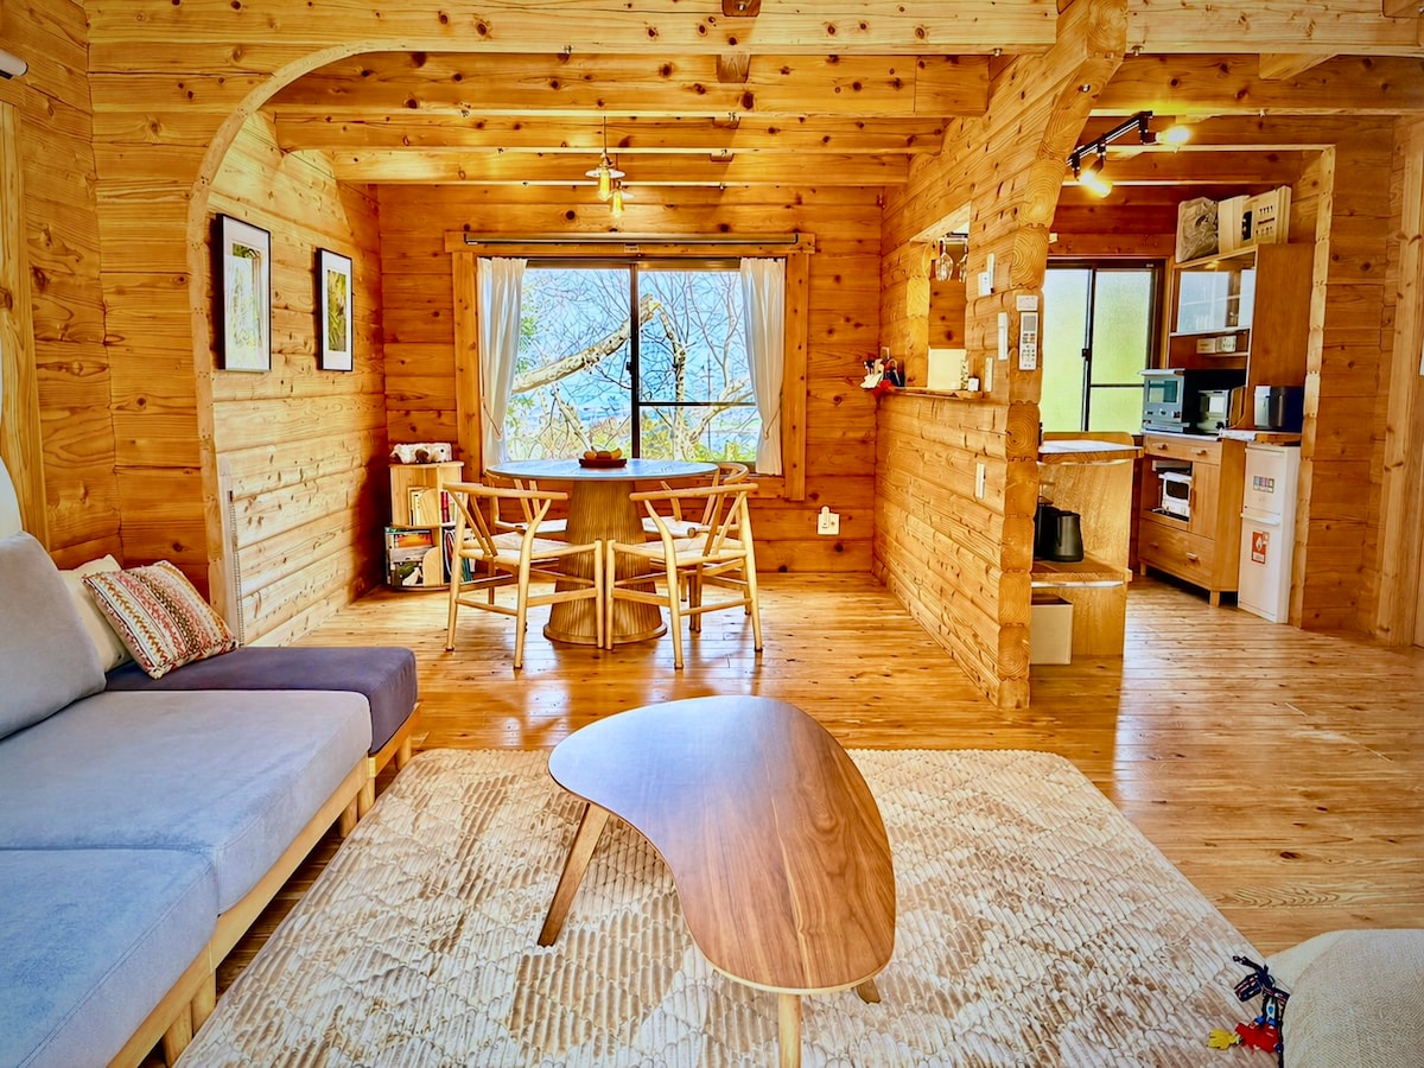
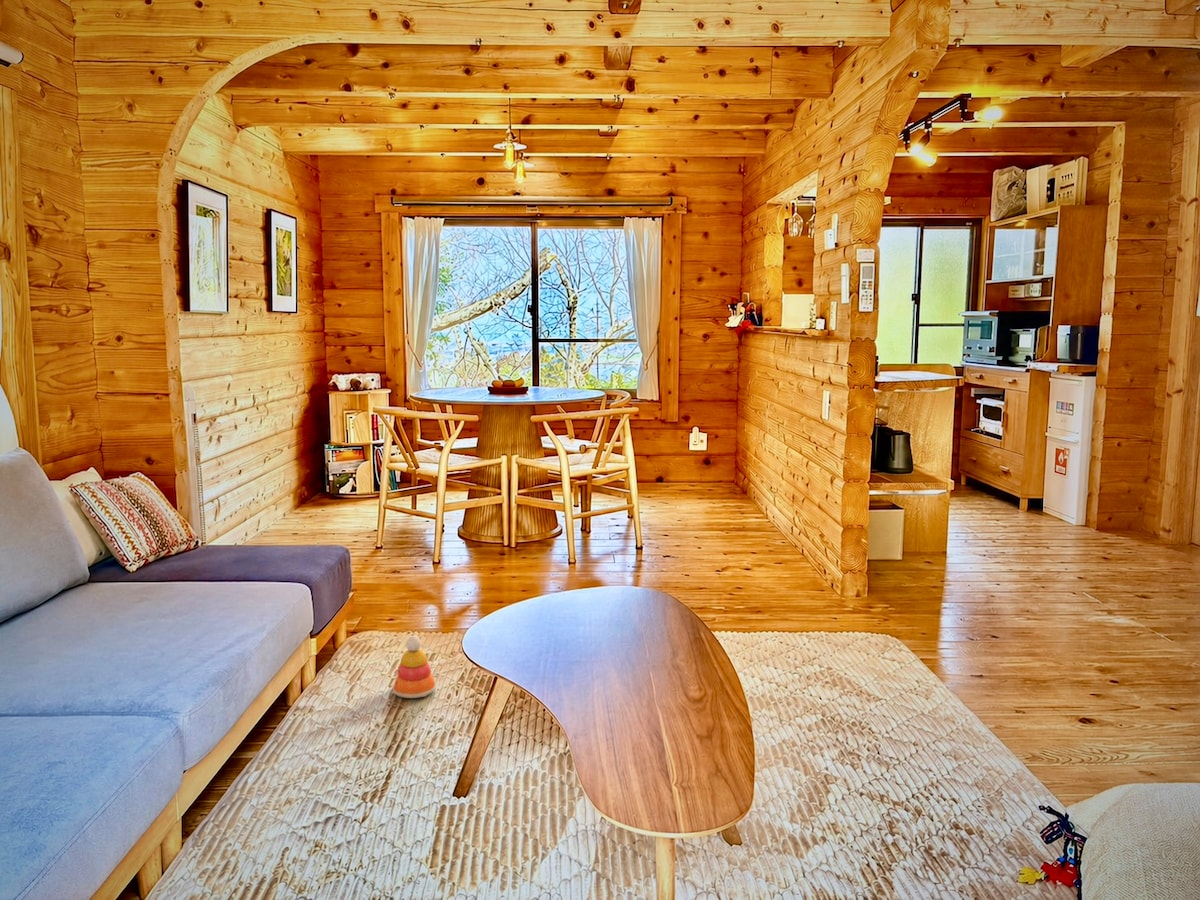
+ stacking toy (414, 663)
